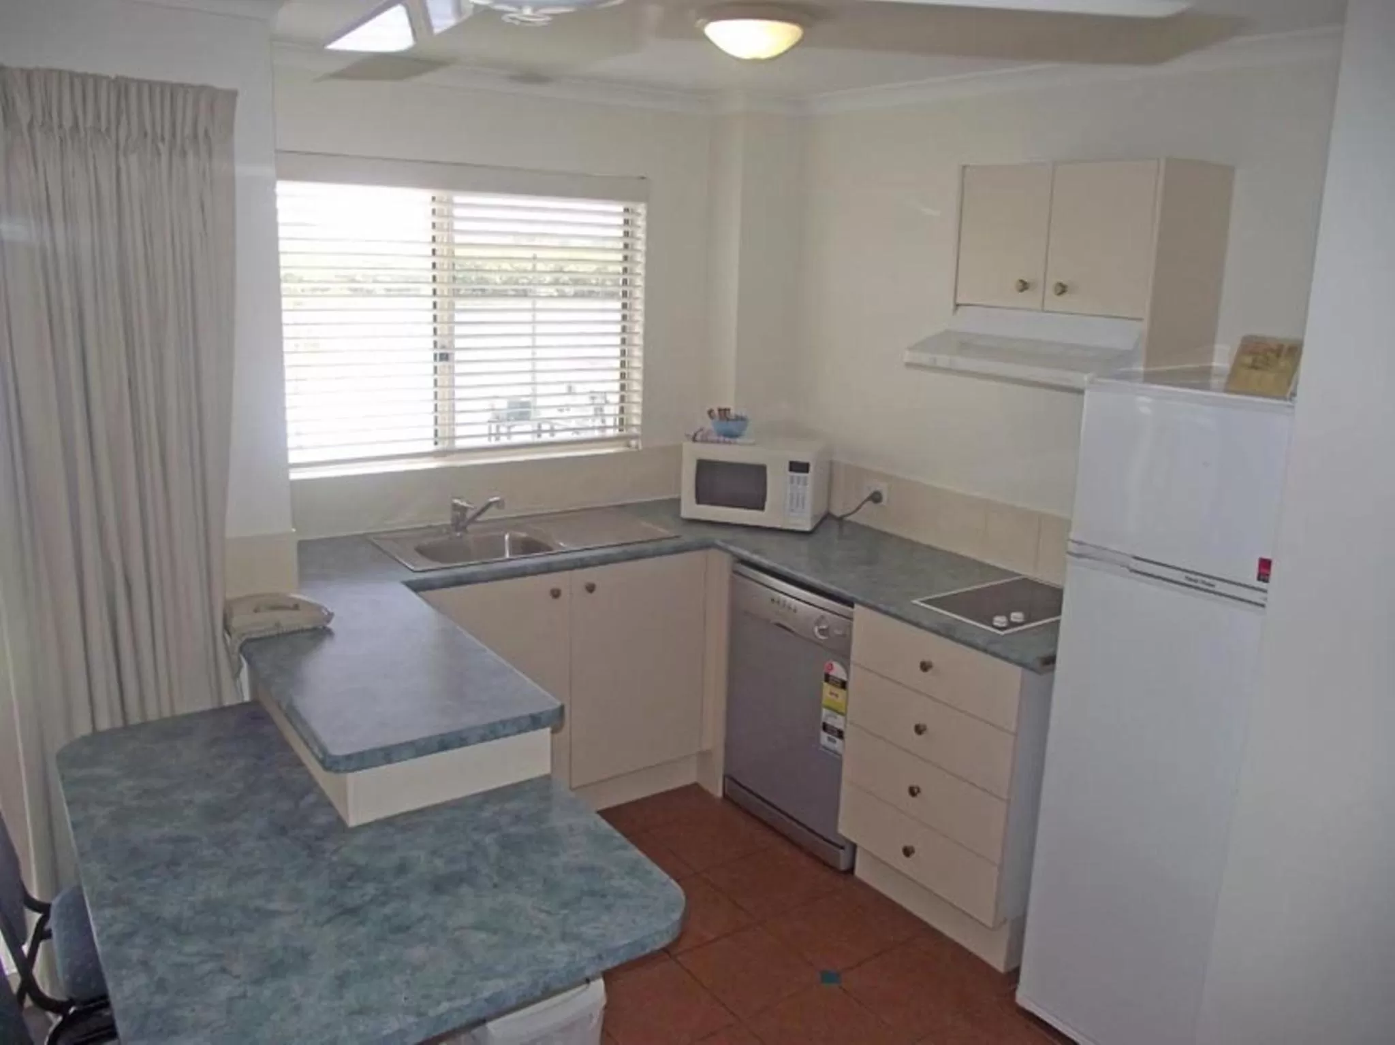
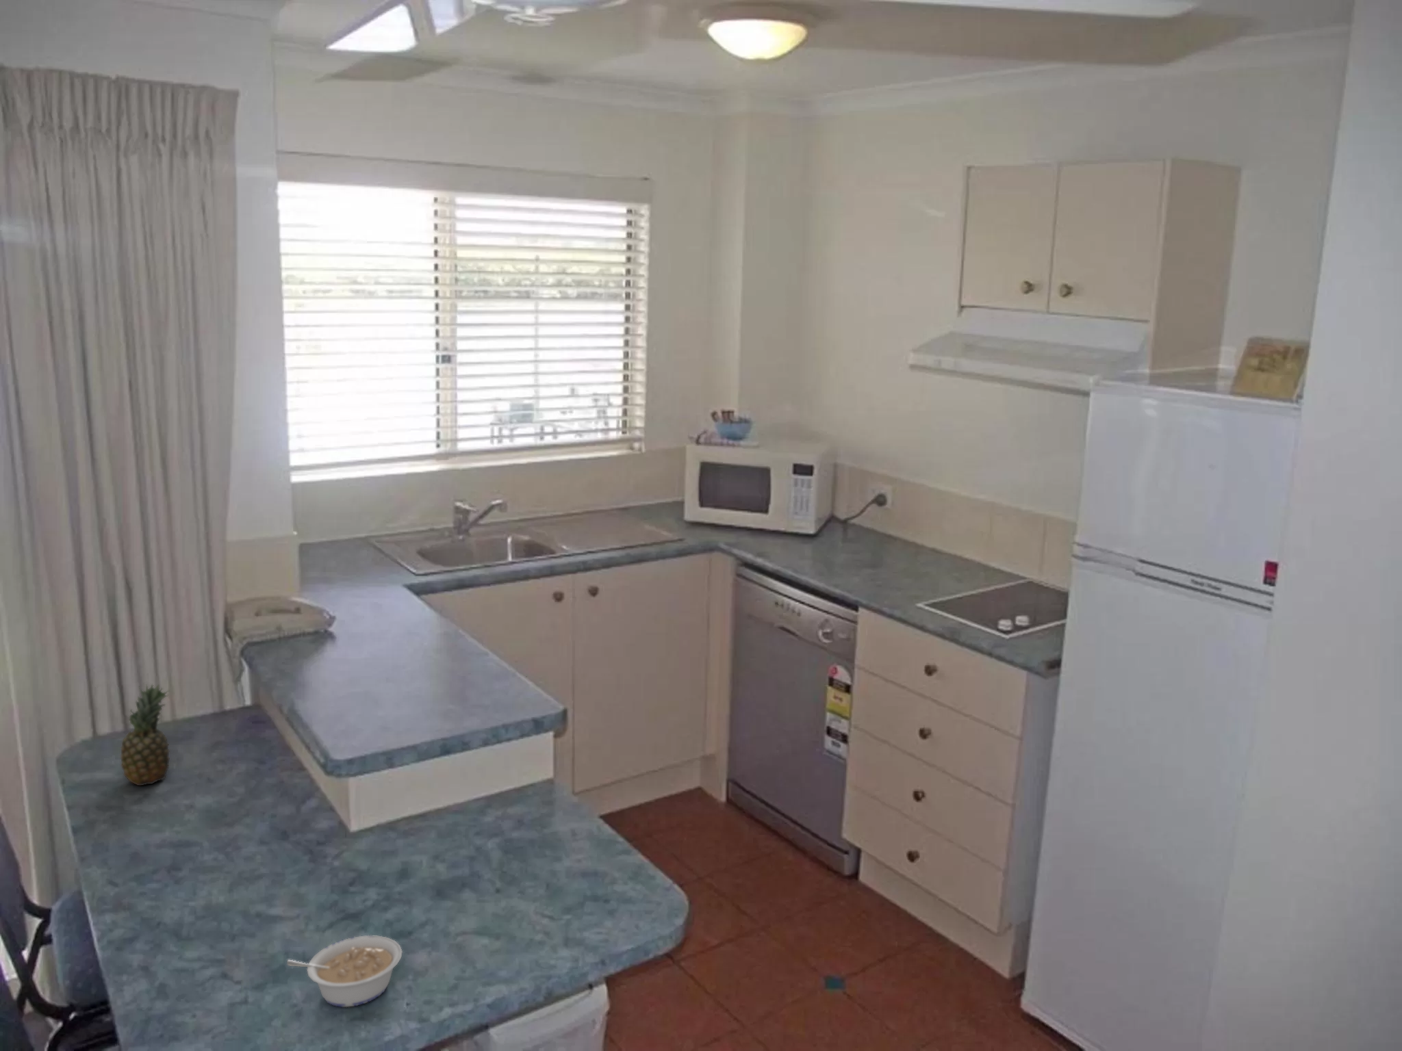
+ fruit (145, 732)
+ legume (352, 973)
